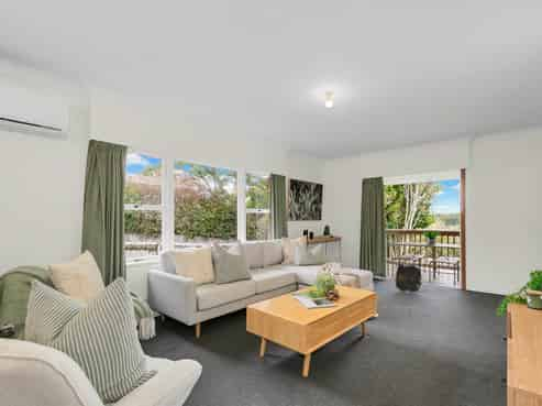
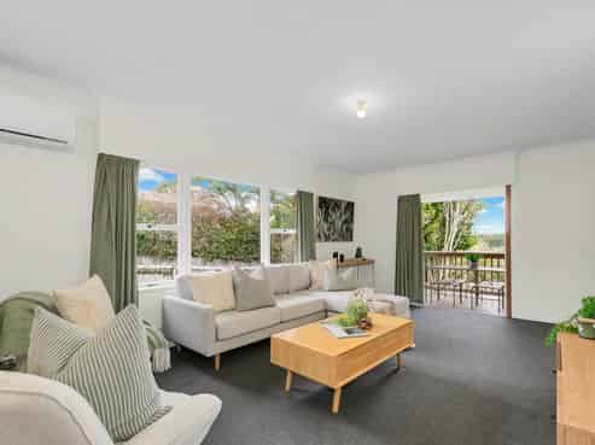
- carved panel (408, 278)
